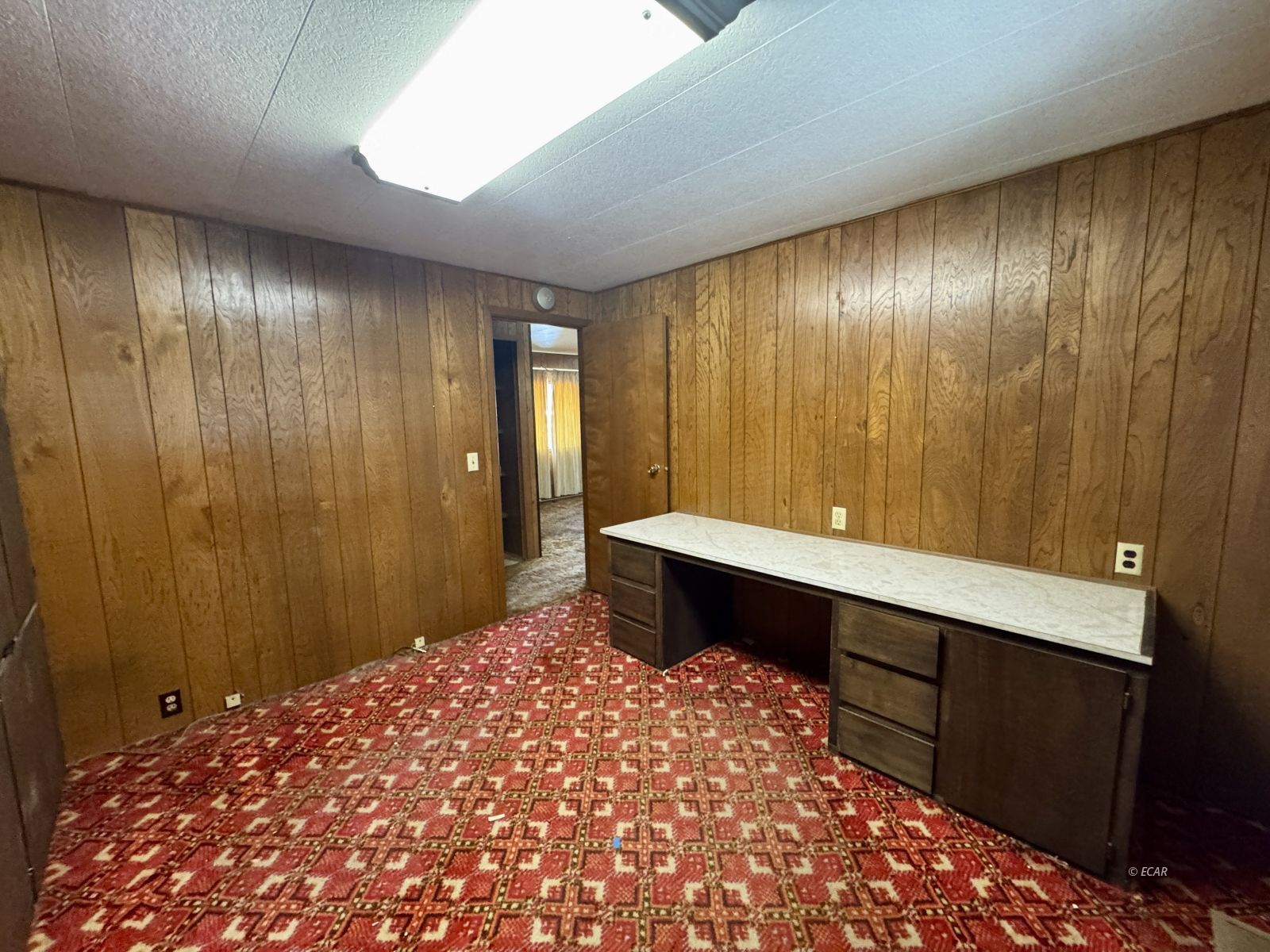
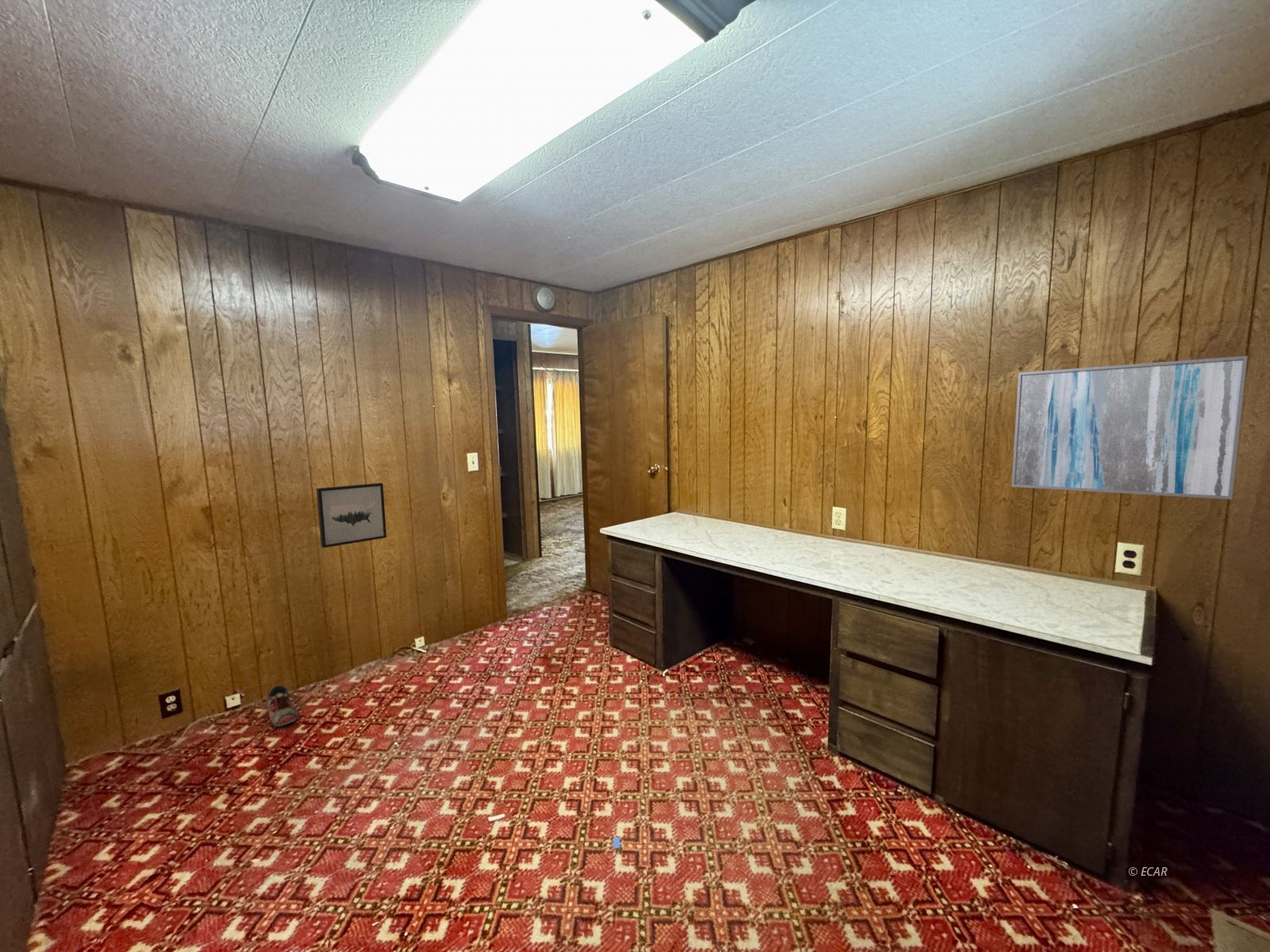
+ wall art (352, 514)
+ shoe (280, 704)
+ wall art (1114, 429)
